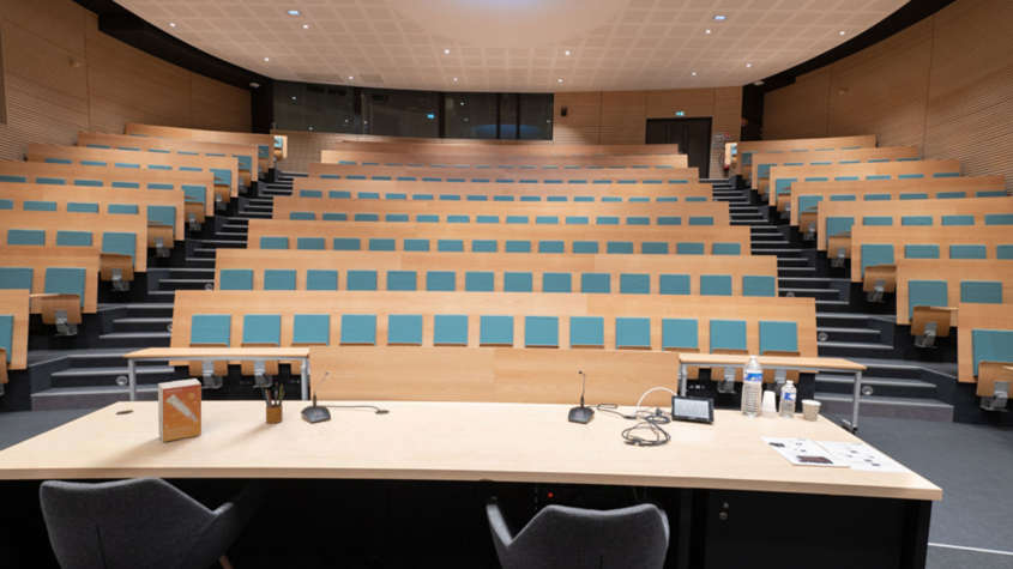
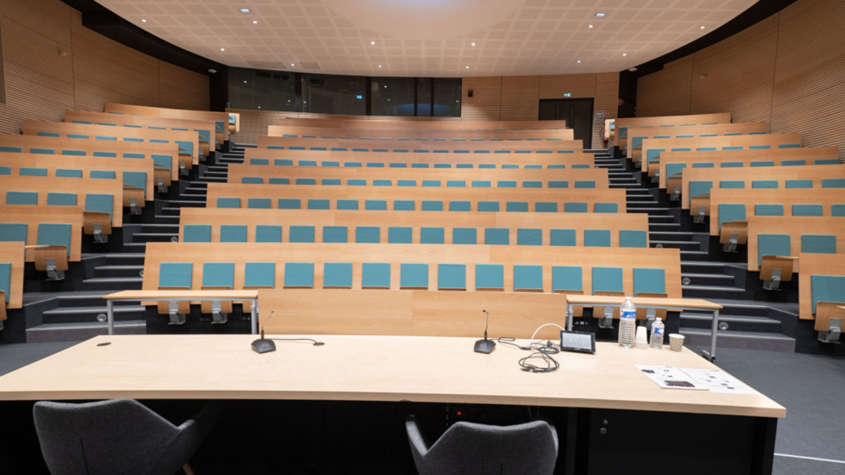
- small box (180, 408)
- pencil box (275, 401)
